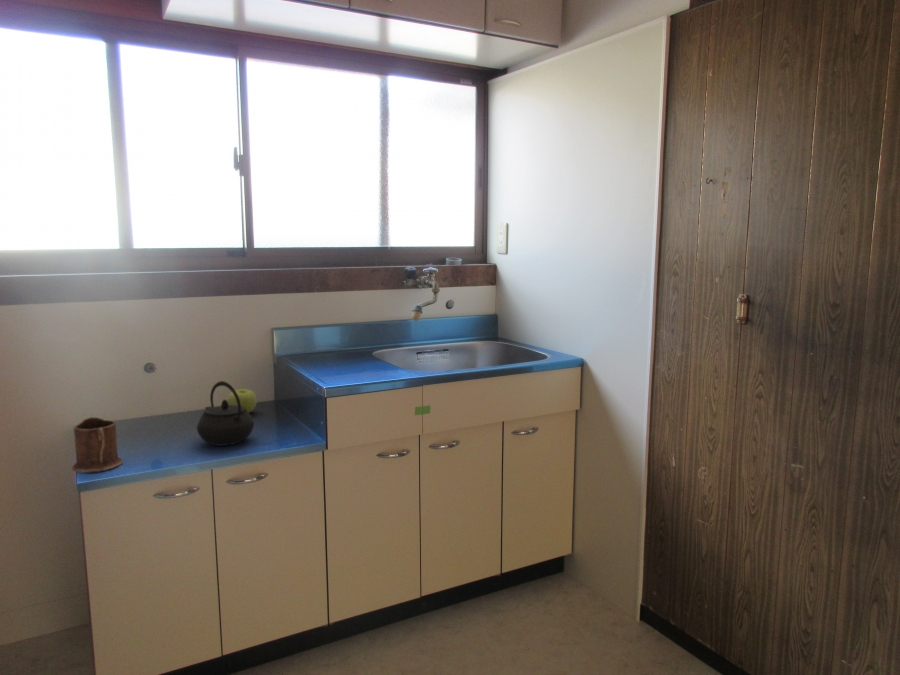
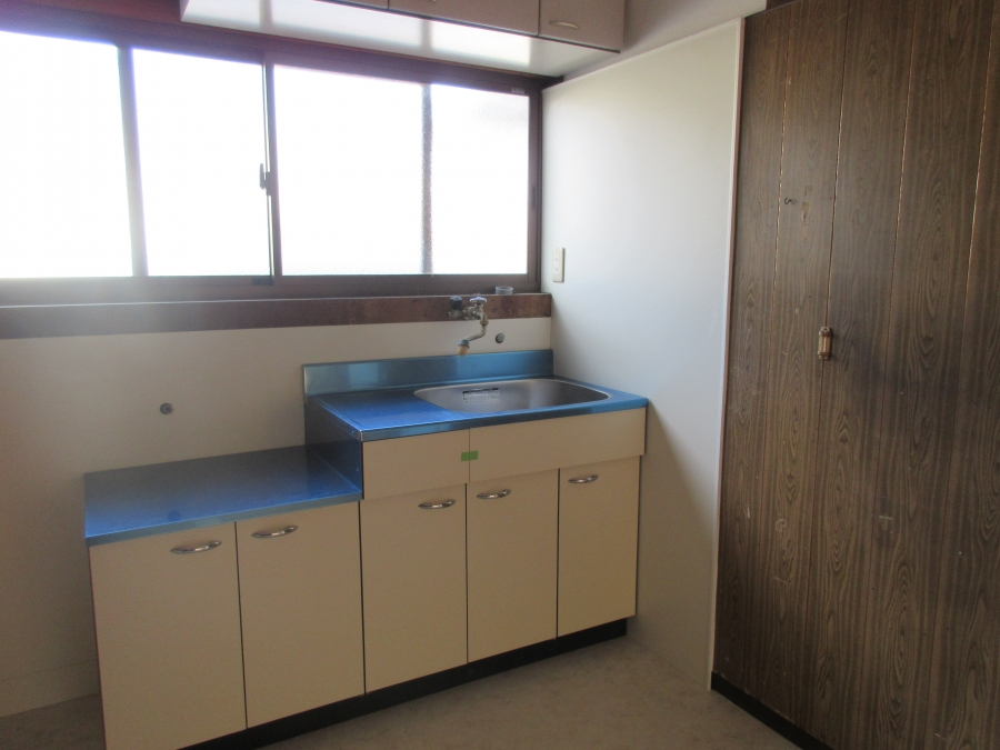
- kettle (223, 410)
- mug (97, 444)
- apple (242, 401)
